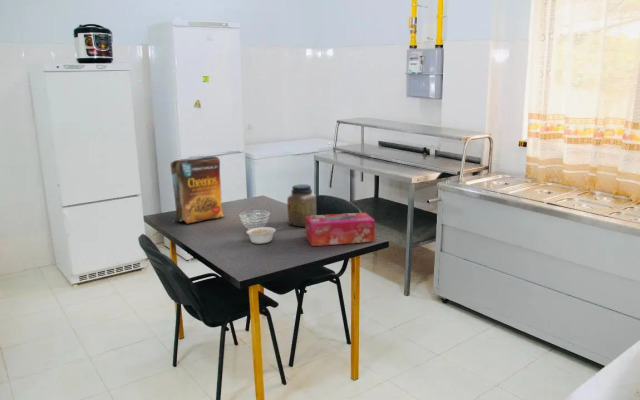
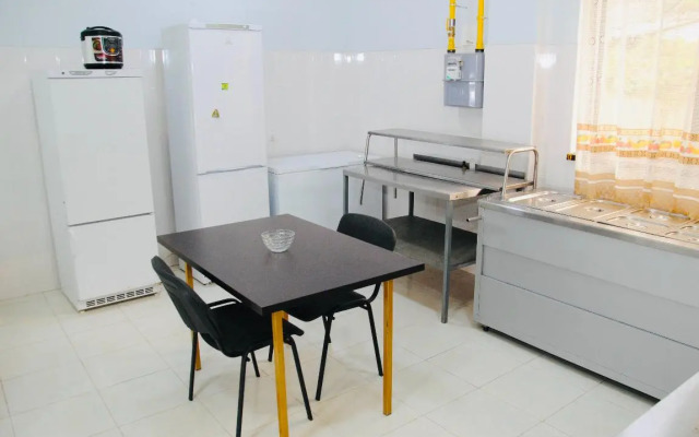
- tissue box (339, 228)
- cereal box (195, 188)
- jar (302, 204)
- legume (262, 234)
